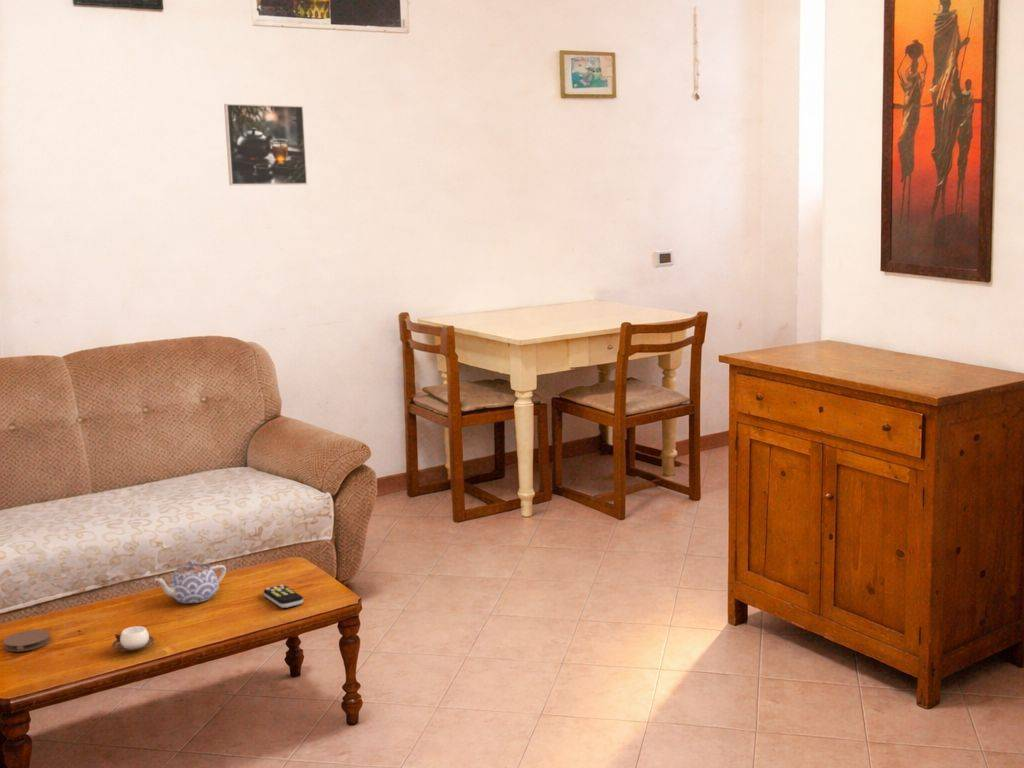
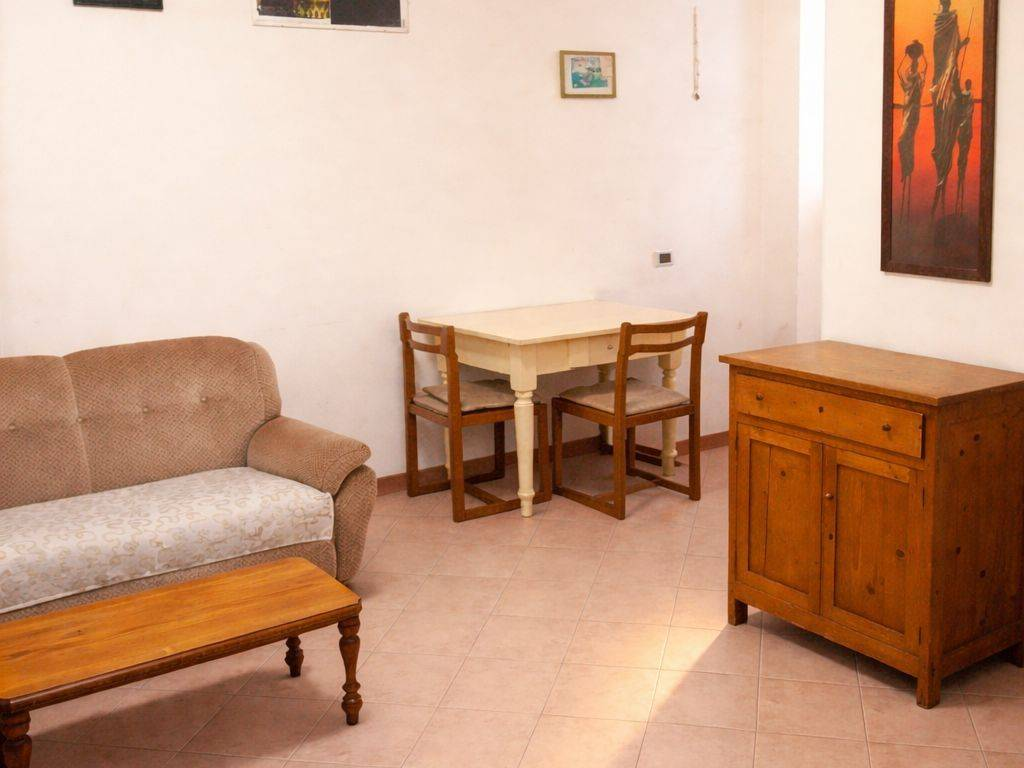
- cup (134, 639)
- remote control (283, 596)
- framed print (266, 145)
- coaster (26, 640)
- teapot (191, 580)
